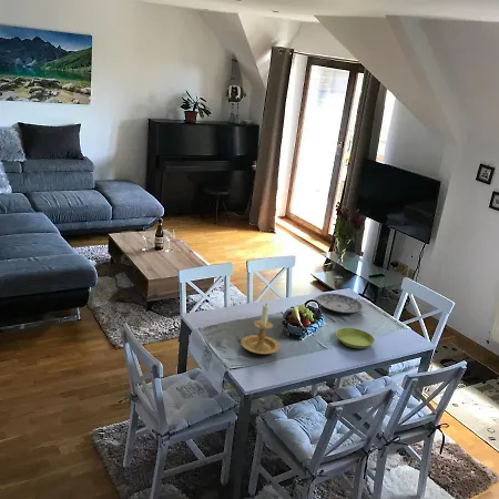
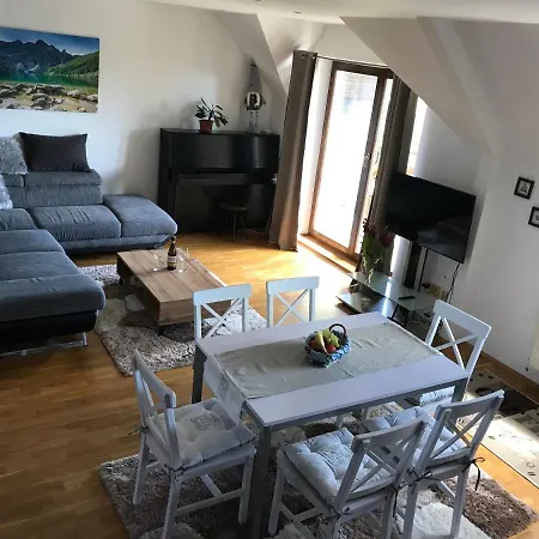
- candle holder (263, 326)
- plate (339, 304)
- saucer (355, 338)
